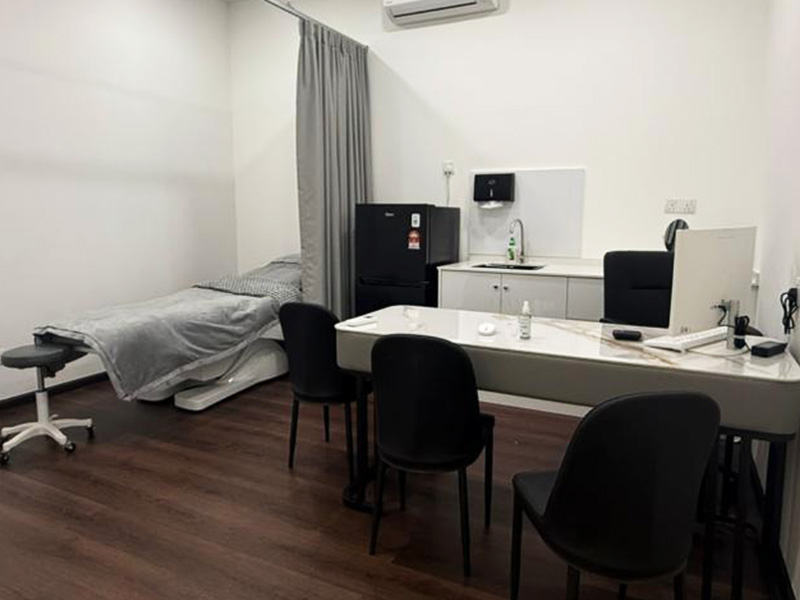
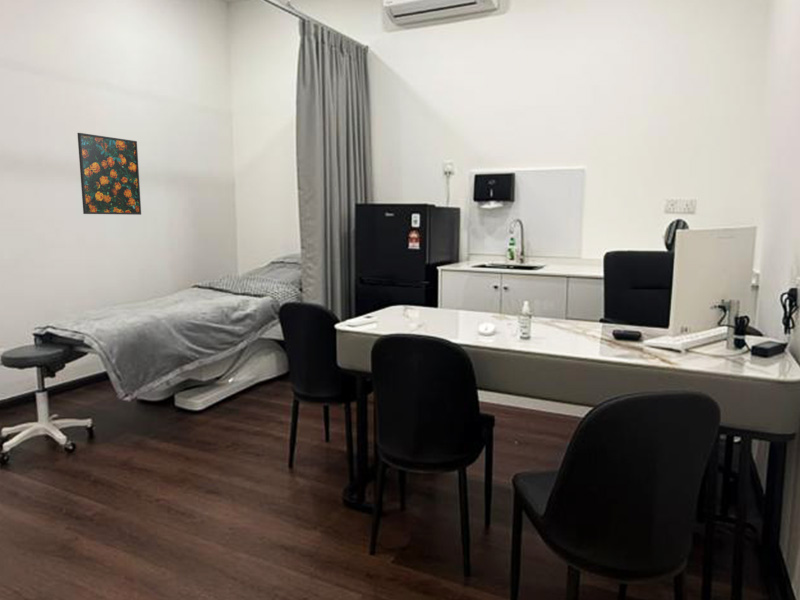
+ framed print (111, 176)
